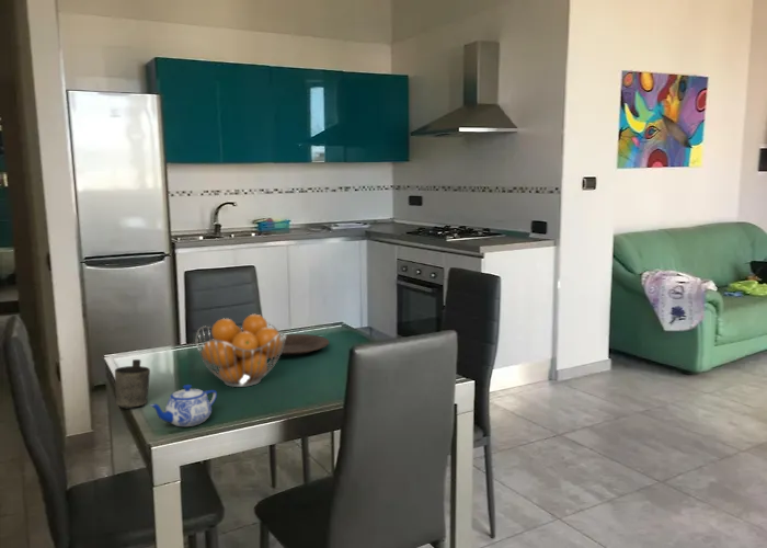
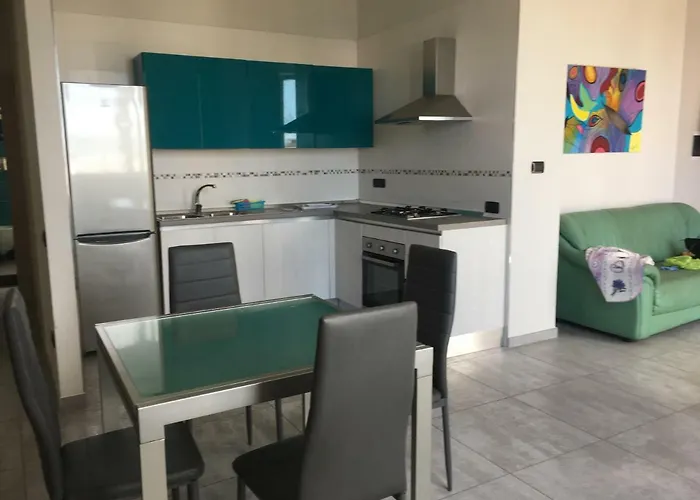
- teapot (184, 404)
- plate (291, 345)
- mug (137, 383)
- fruit basket (241, 349)
